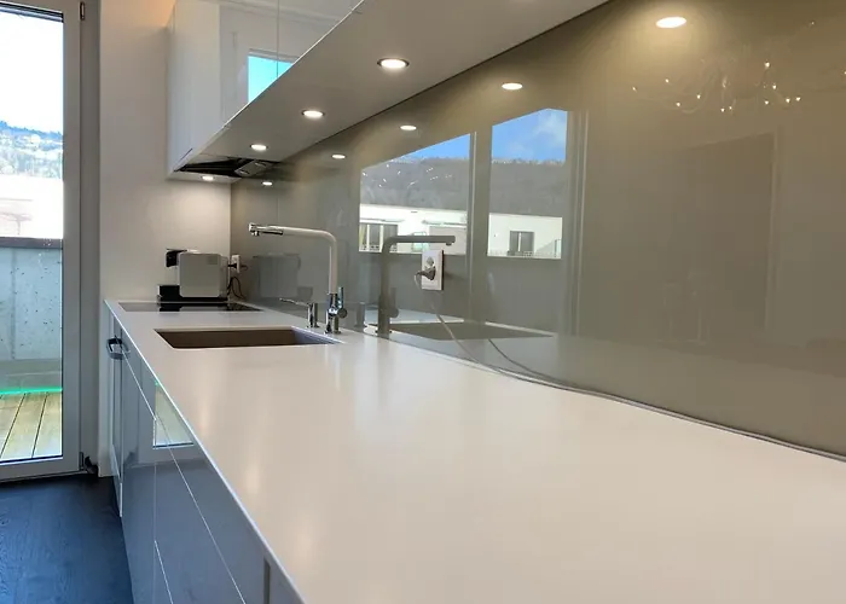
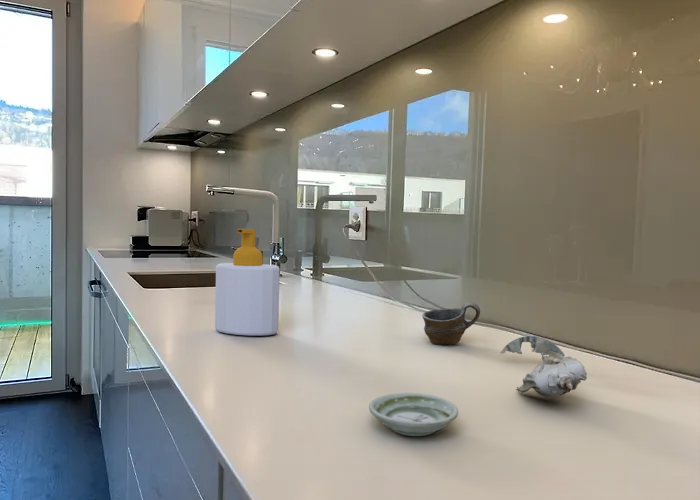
+ saucer (412, 416)
+ cup (447, 322)
+ soap bottle (247, 280)
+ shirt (549, 363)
